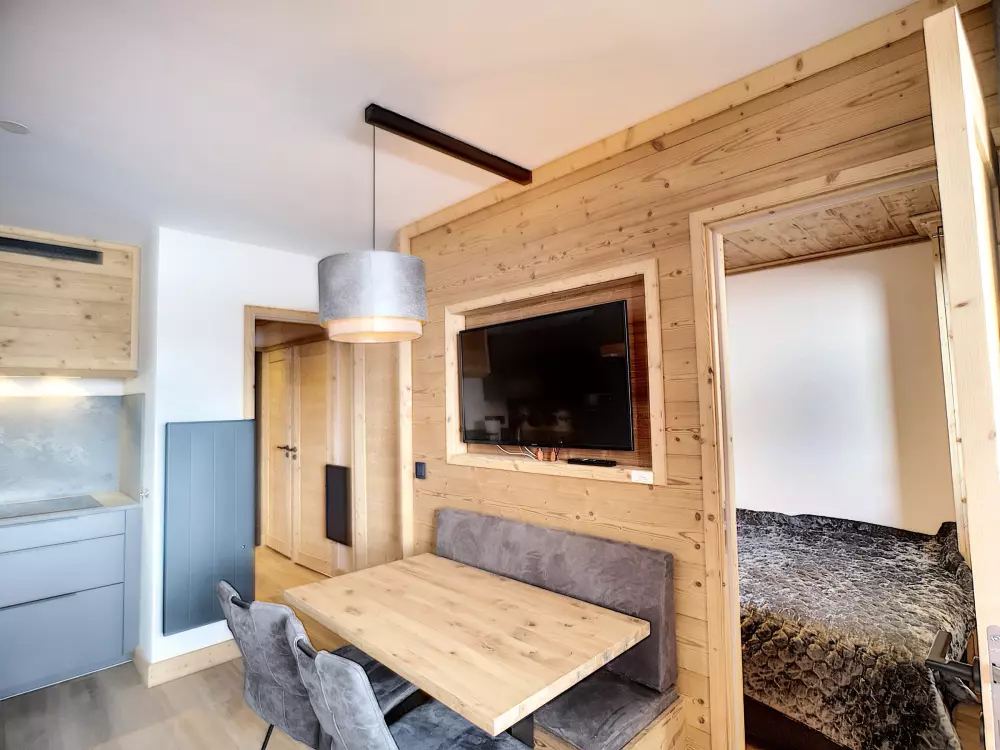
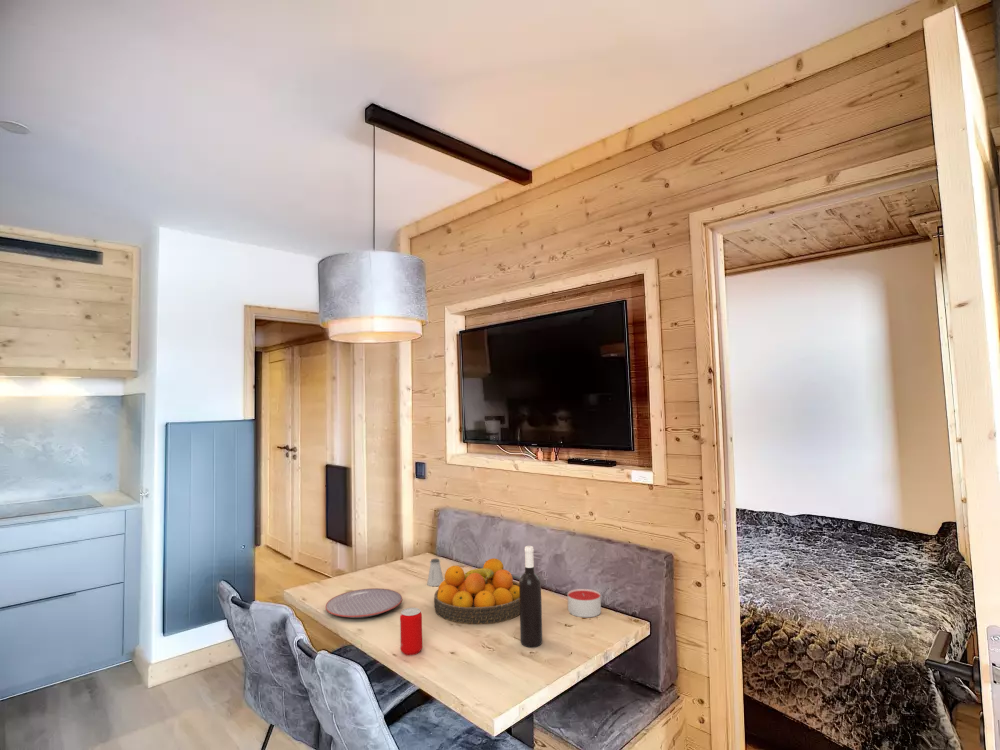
+ fruit bowl (480, 585)
+ saltshaker (435, 571)
+ plate (364, 604)
+ candle (584, 602)
+ beverage can (411, 631)
+ wine bottle (530, 594)
